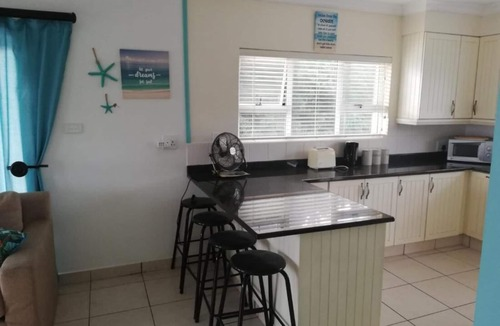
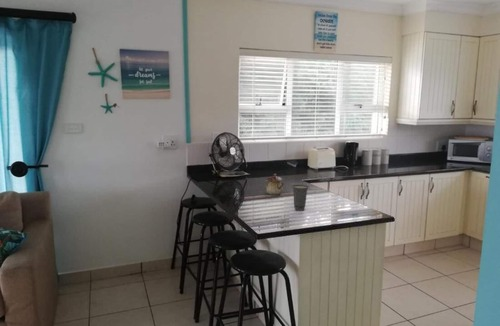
+ teapot (273, 183)
+ cup (299, 197)
